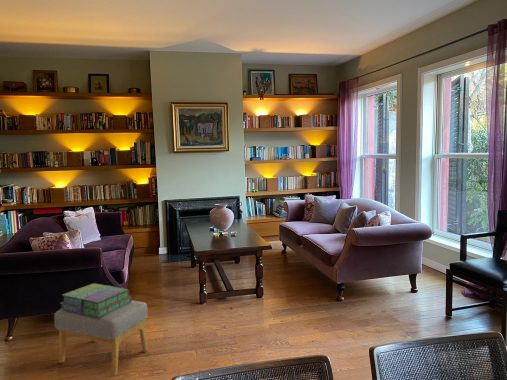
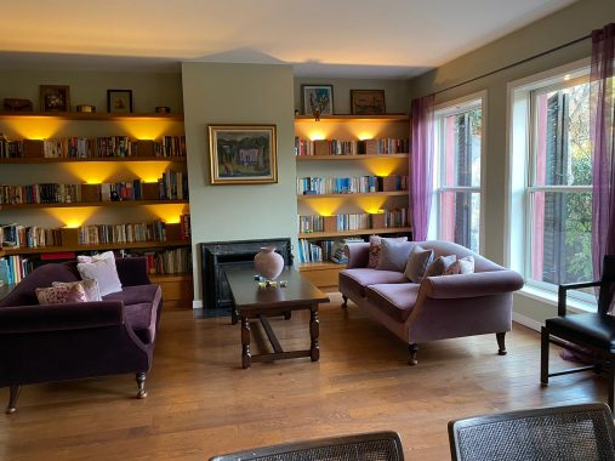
- footstool (103, 330)
- stack of books (96, 298)
